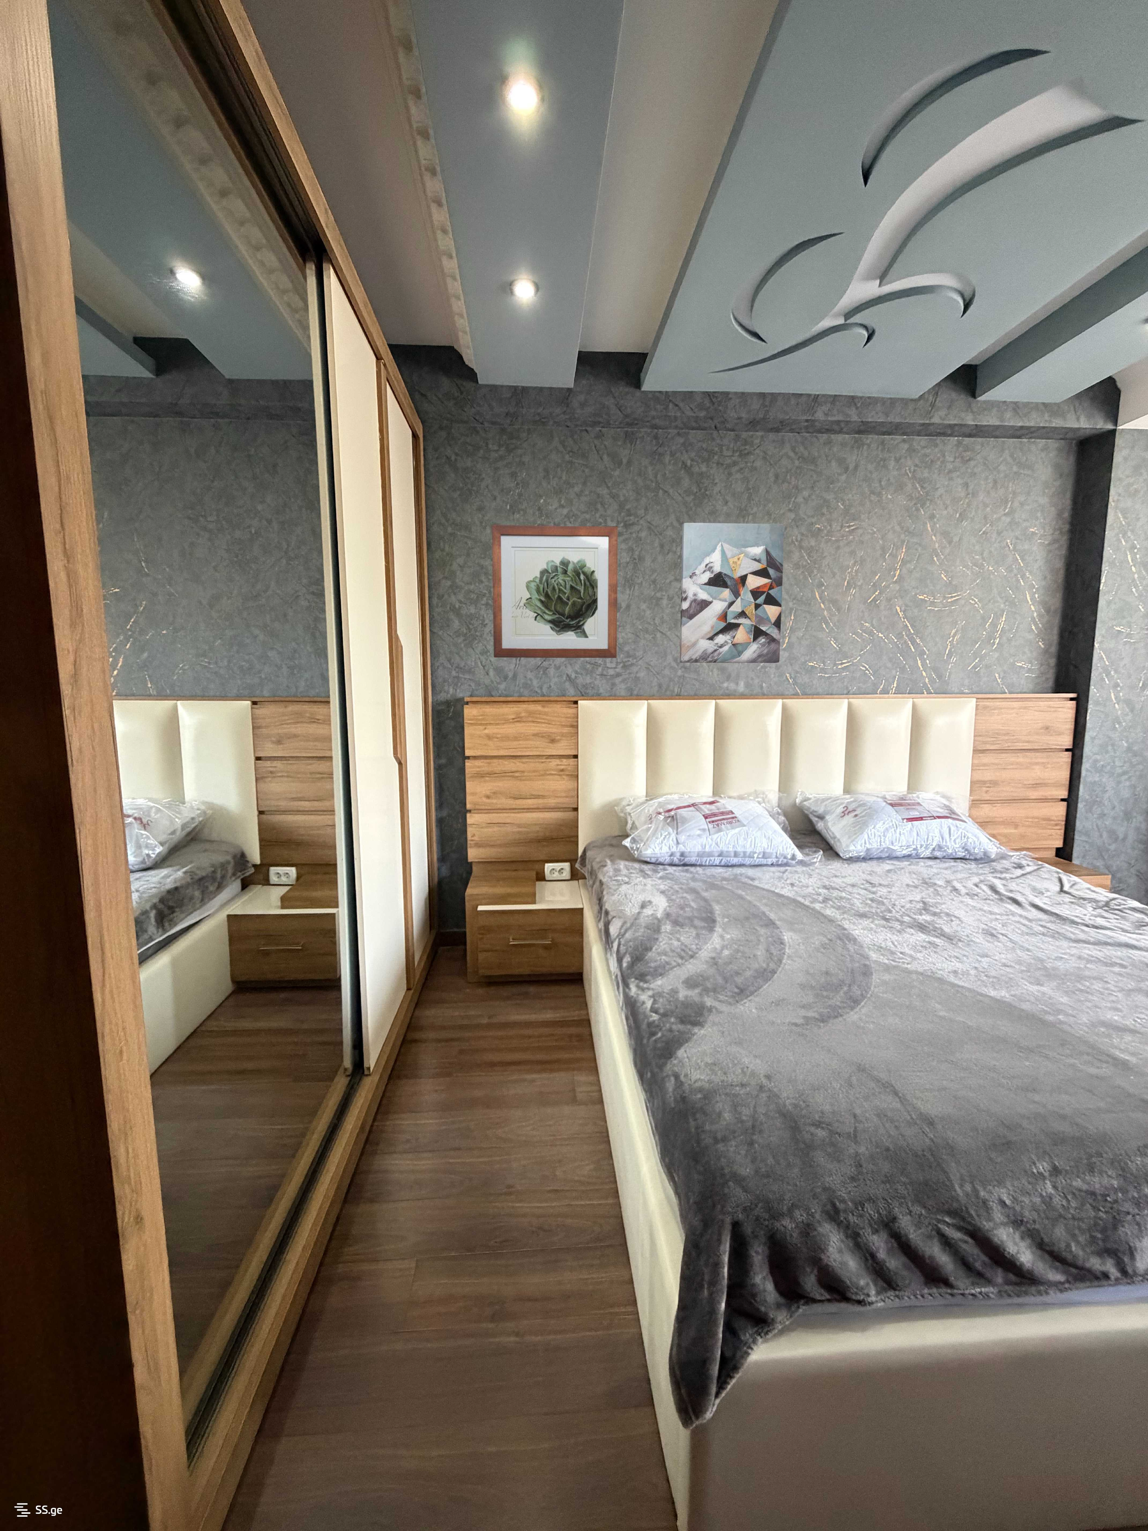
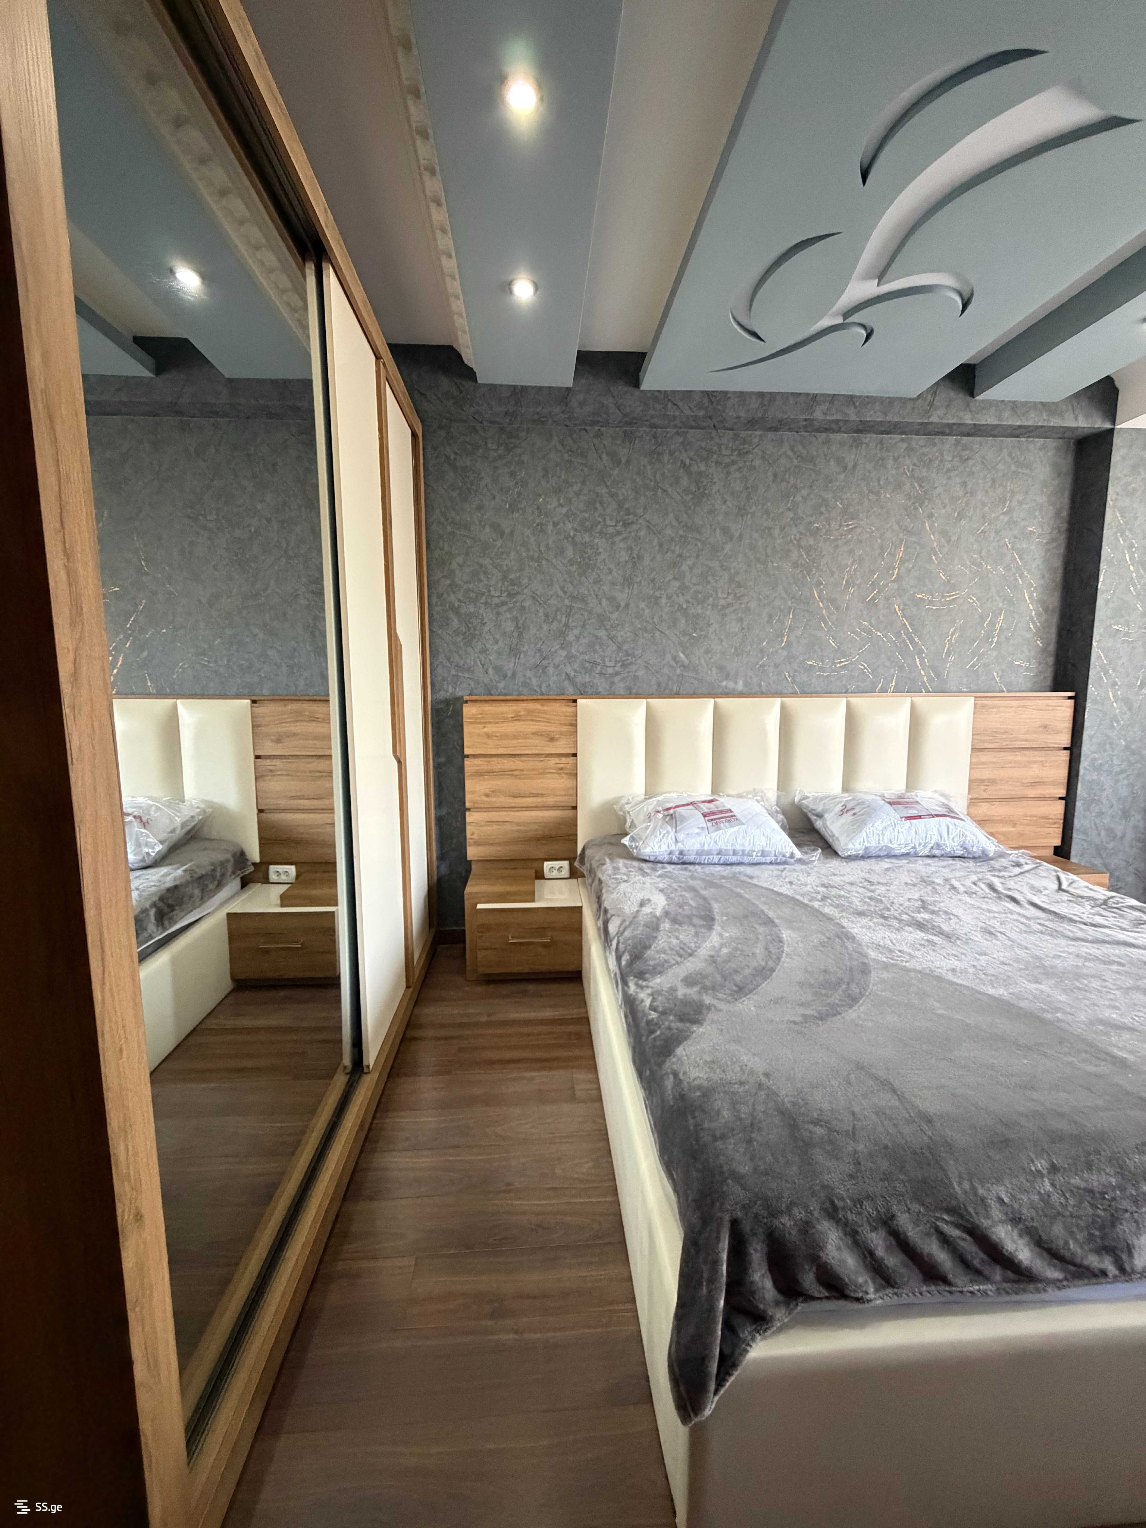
- wall art (731, 594)
- wall art (555, 593)
